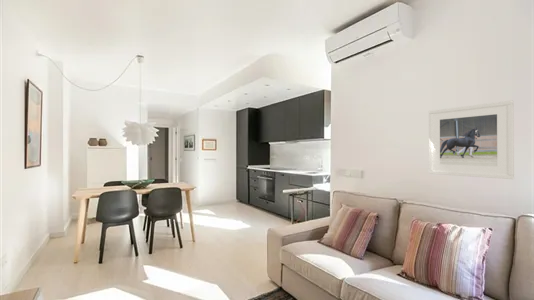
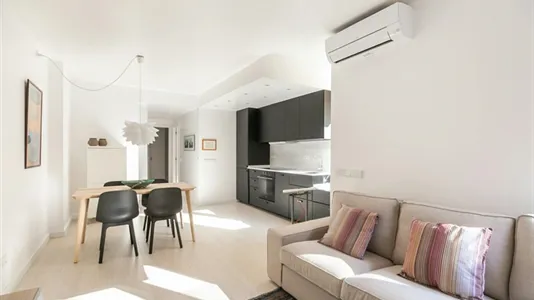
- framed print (466, 141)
